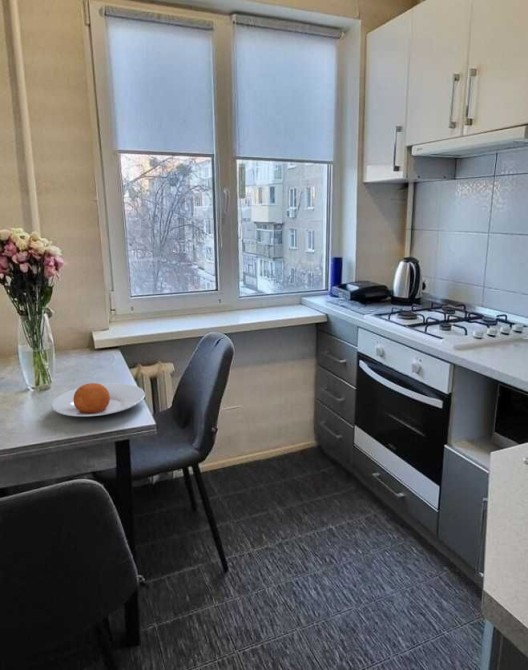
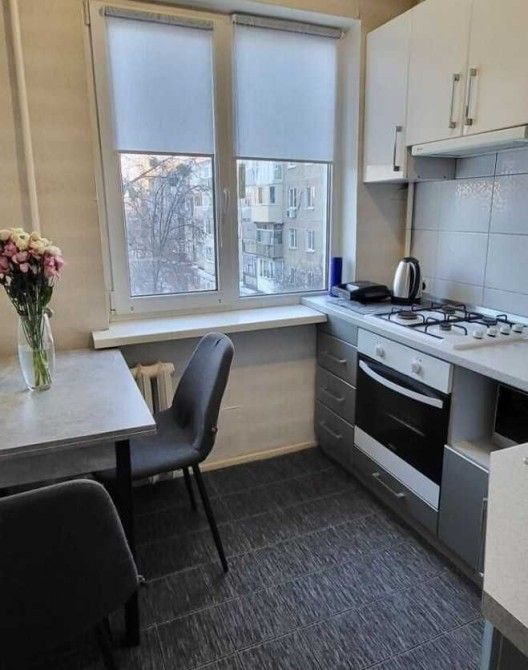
- plate (99, 395)
